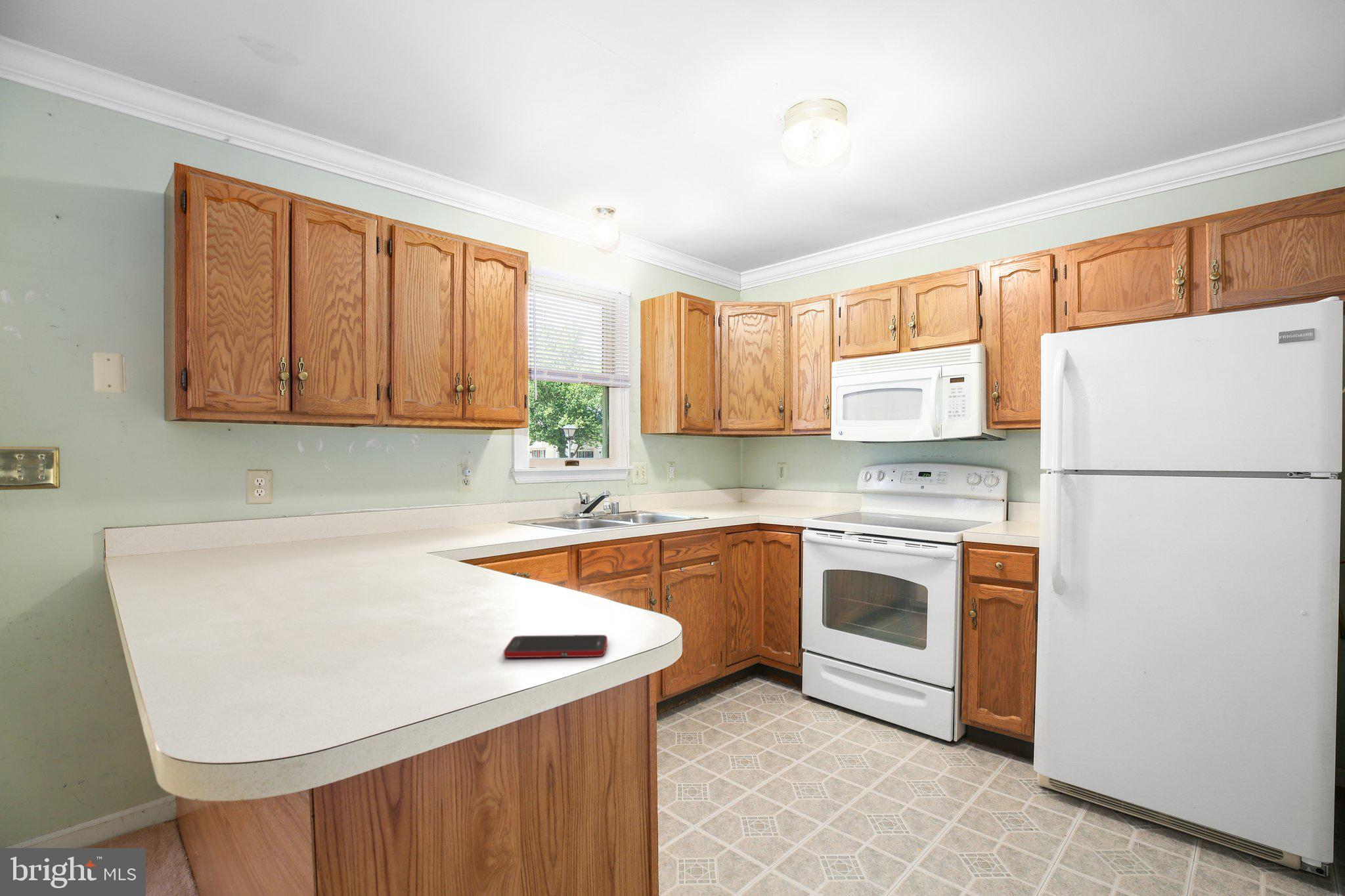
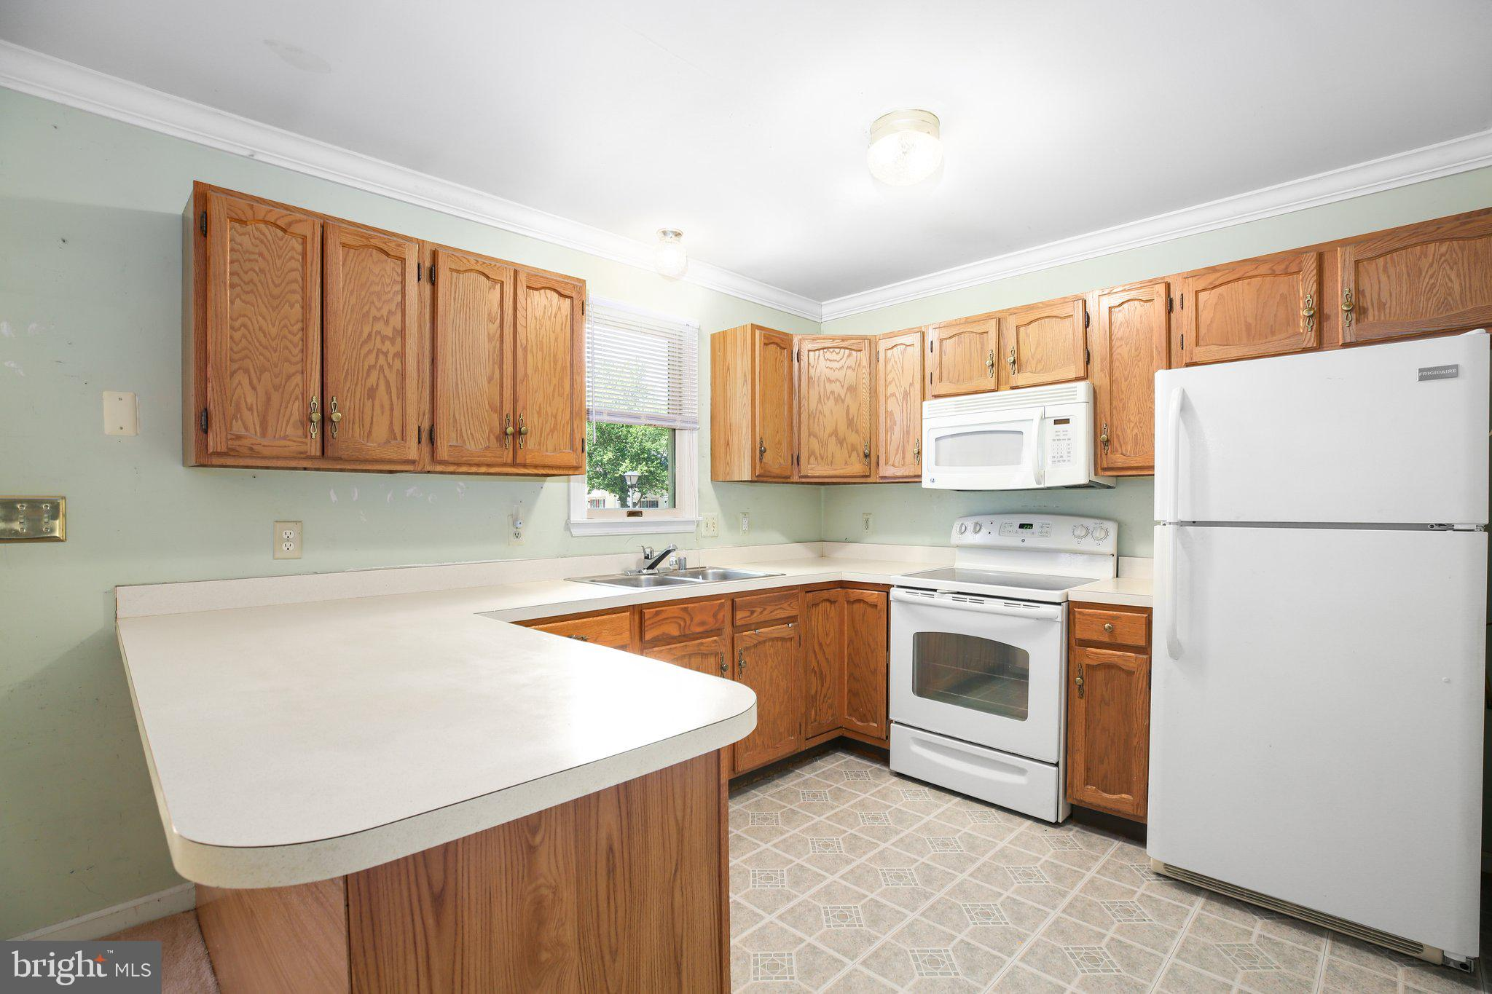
- cell phone (557, 646)
